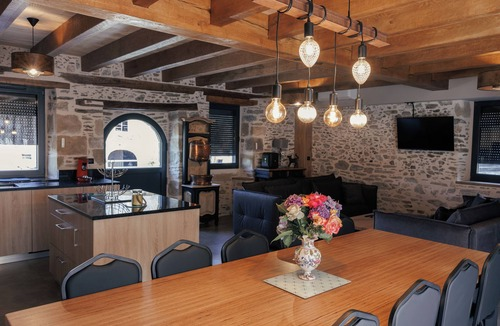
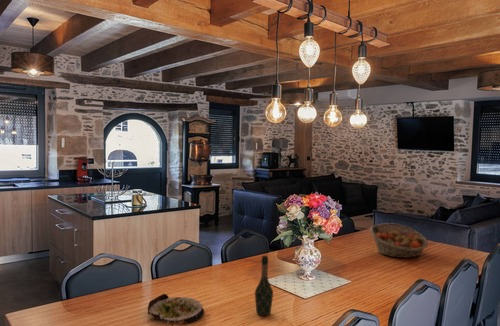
+ salad plate (177, 307)
+ fruit basket (398, 240)
+ wine bottle (264, 285)
